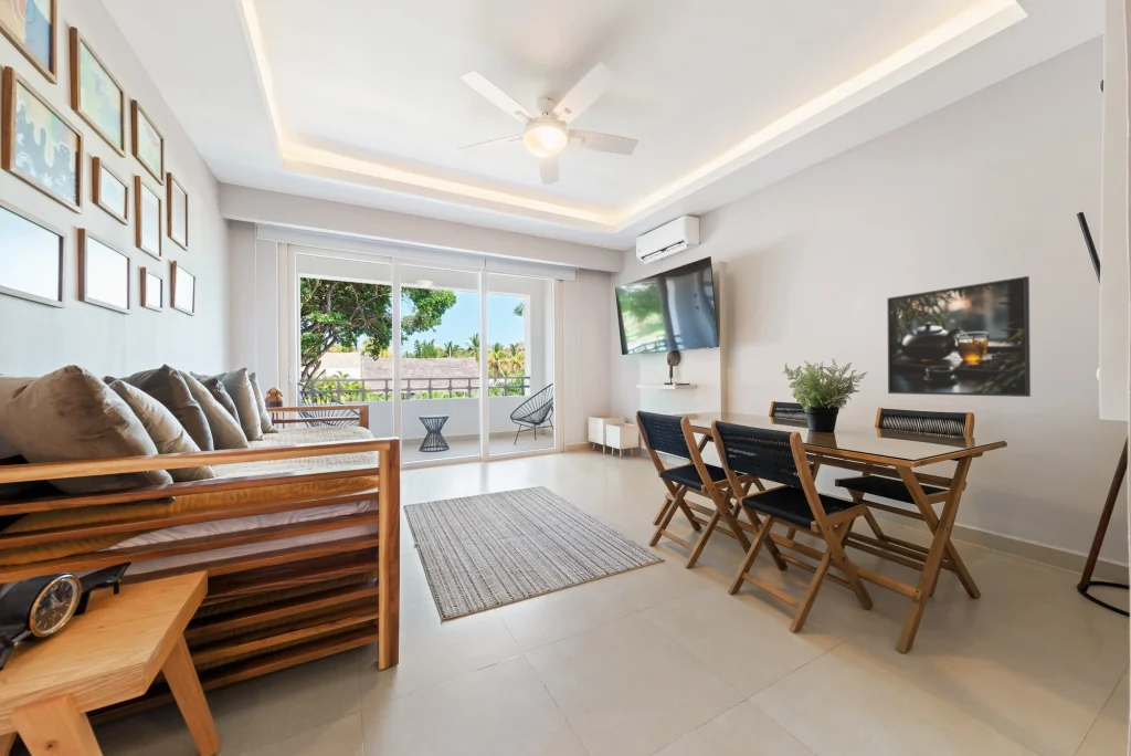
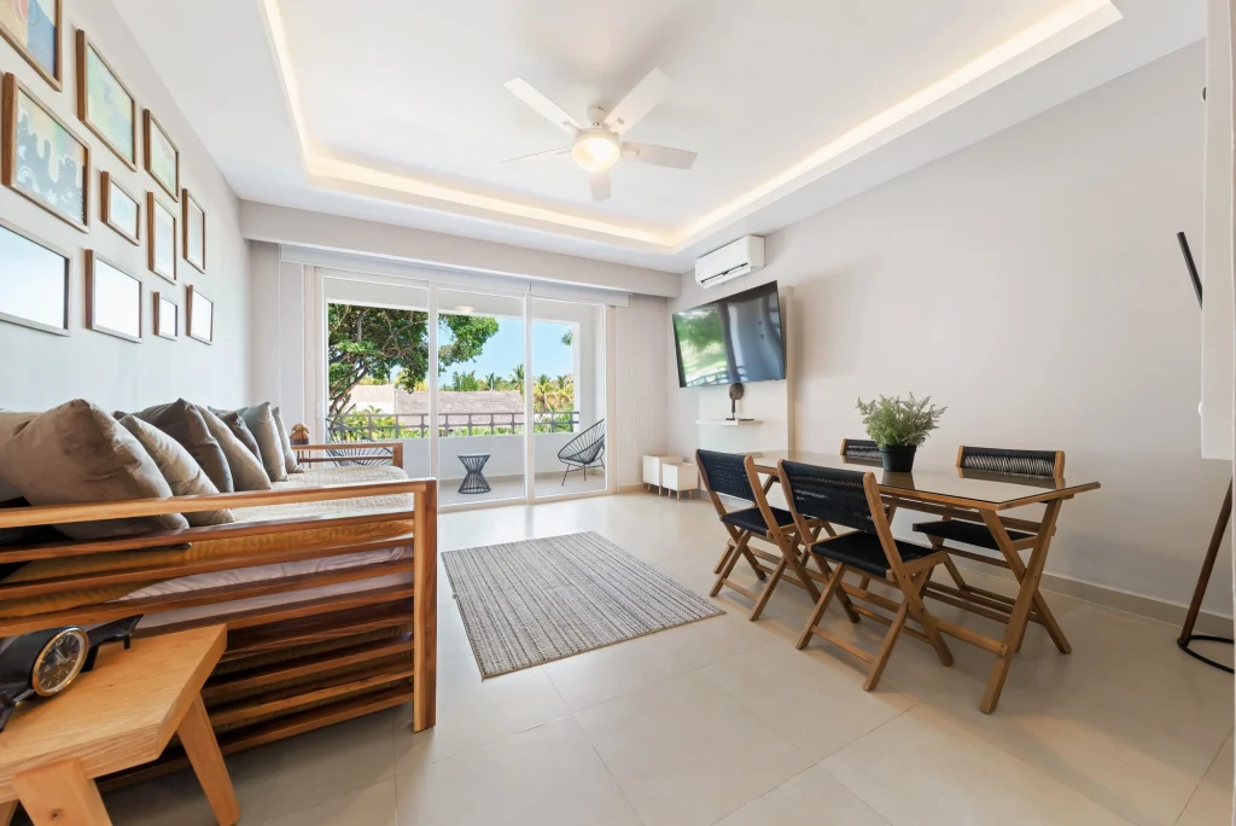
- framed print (950, 342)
